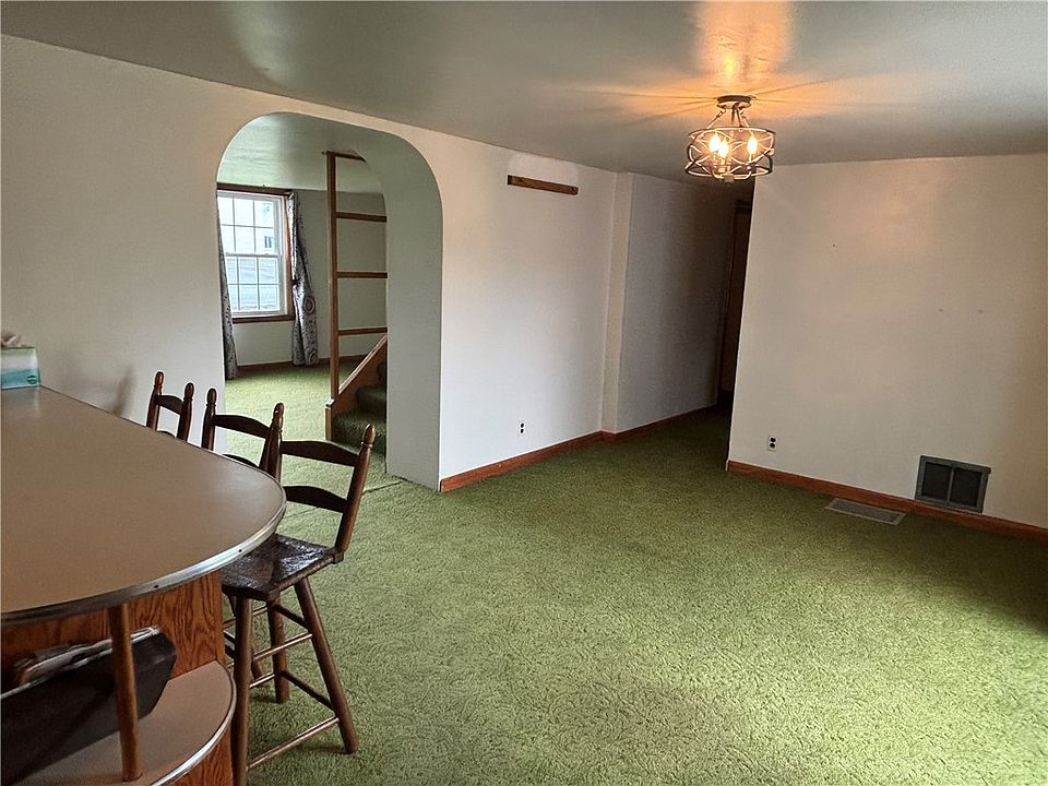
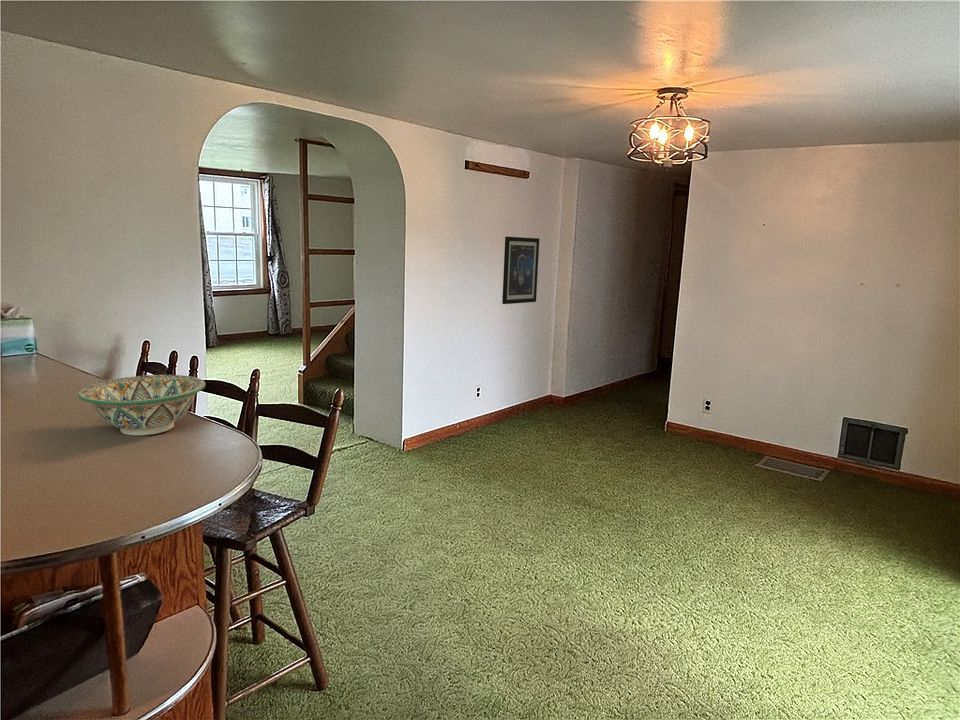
+ decorative bowl (145, 407)
+ wall art (521, 270)
